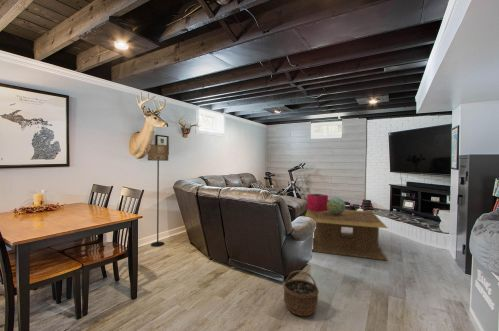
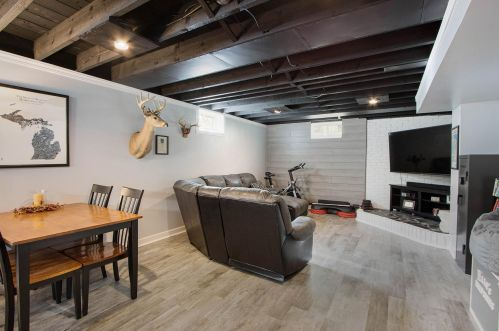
- decorative globe (335, 205)
- storage bin (317, 202)
- wicker basket (300, 290)
- coffee table (340, 229)
- floor lamp (157, 194)
